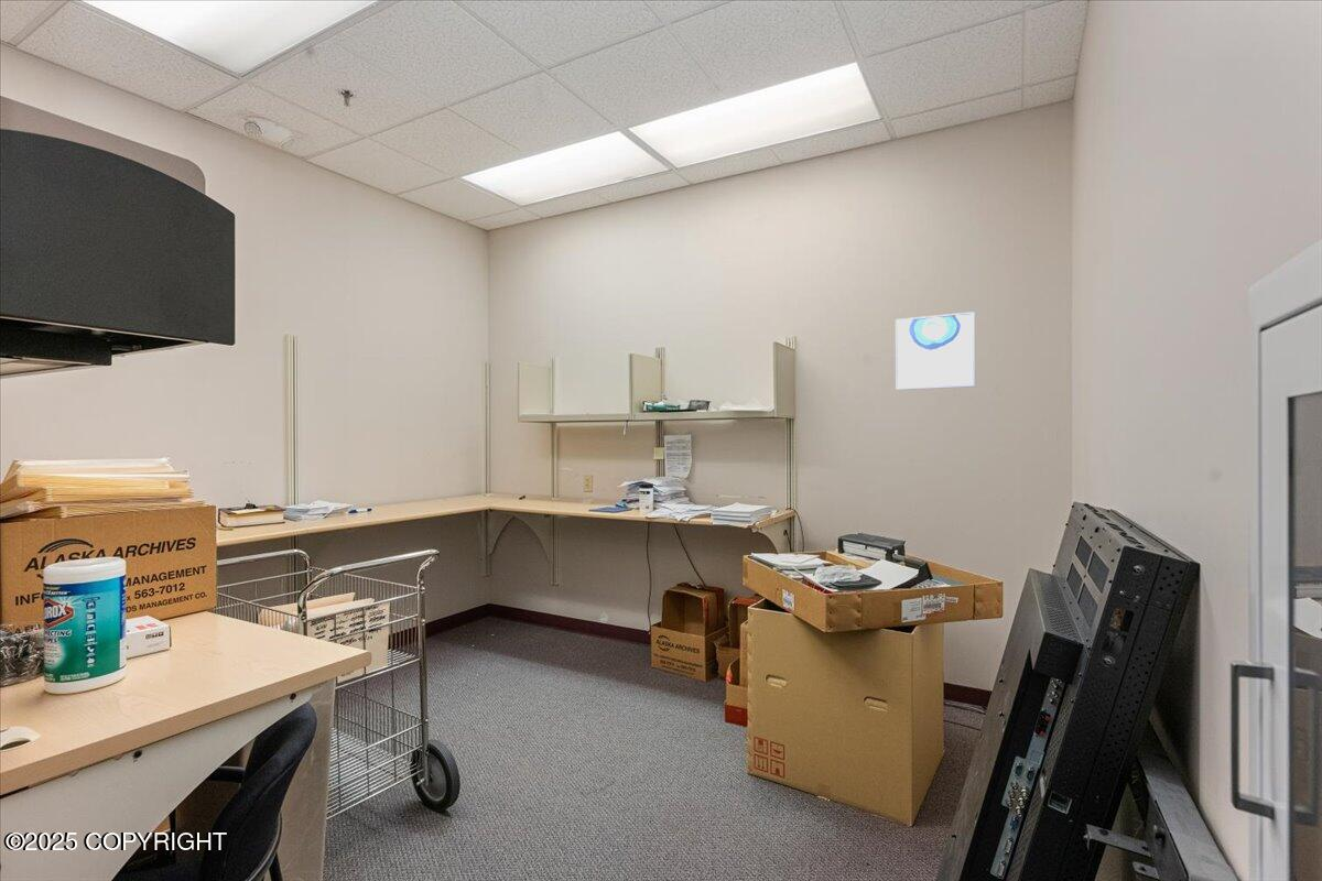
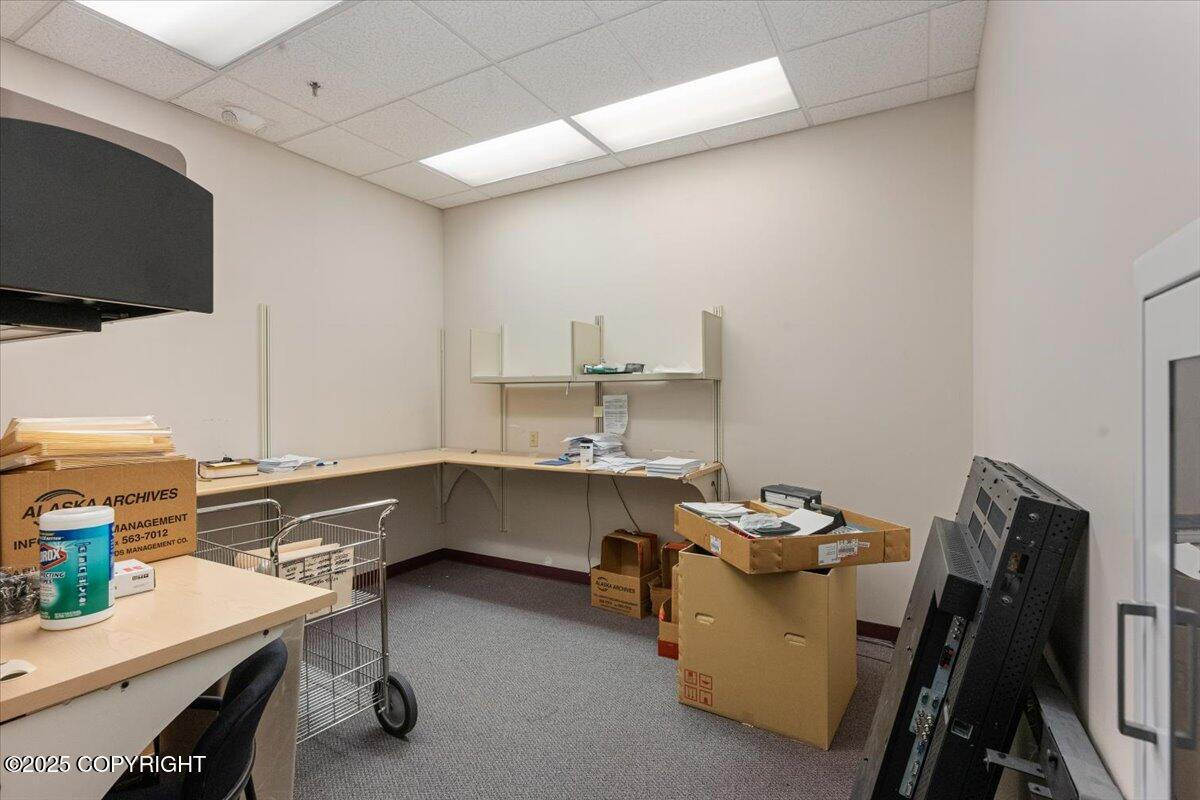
- wall art (934, 351)
